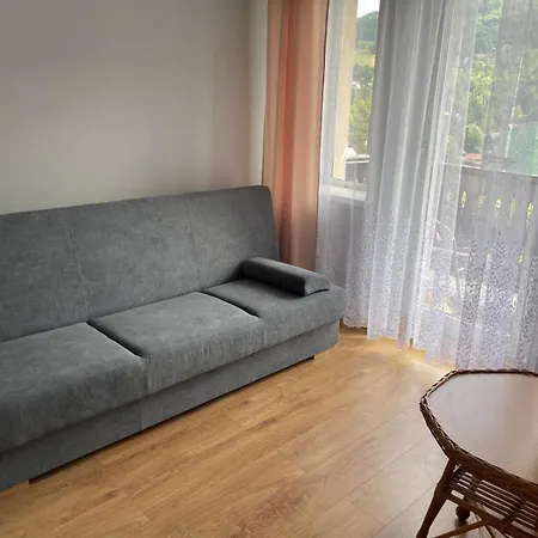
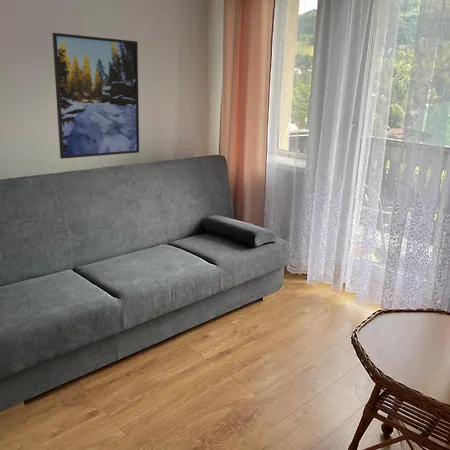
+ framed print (99, 98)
